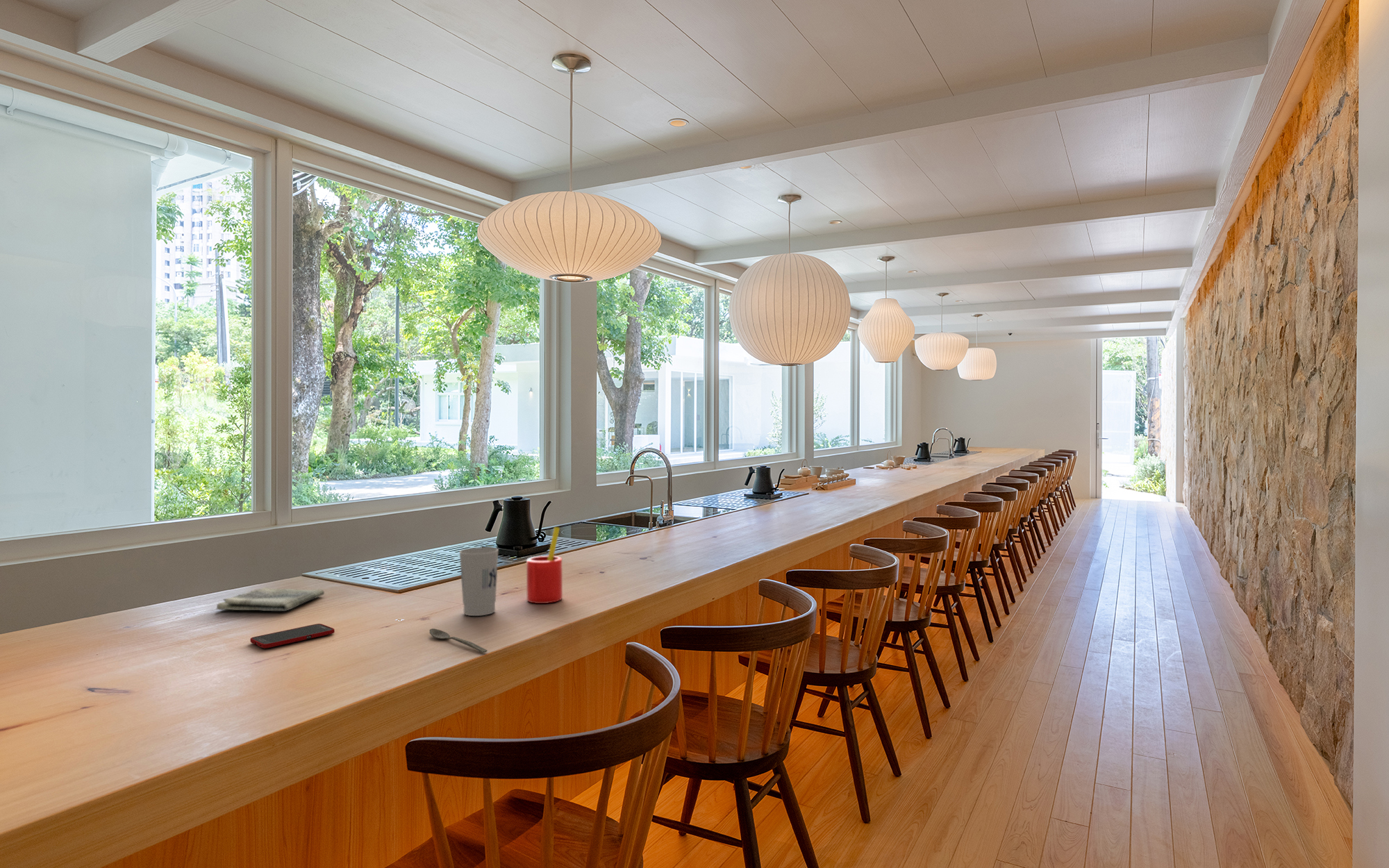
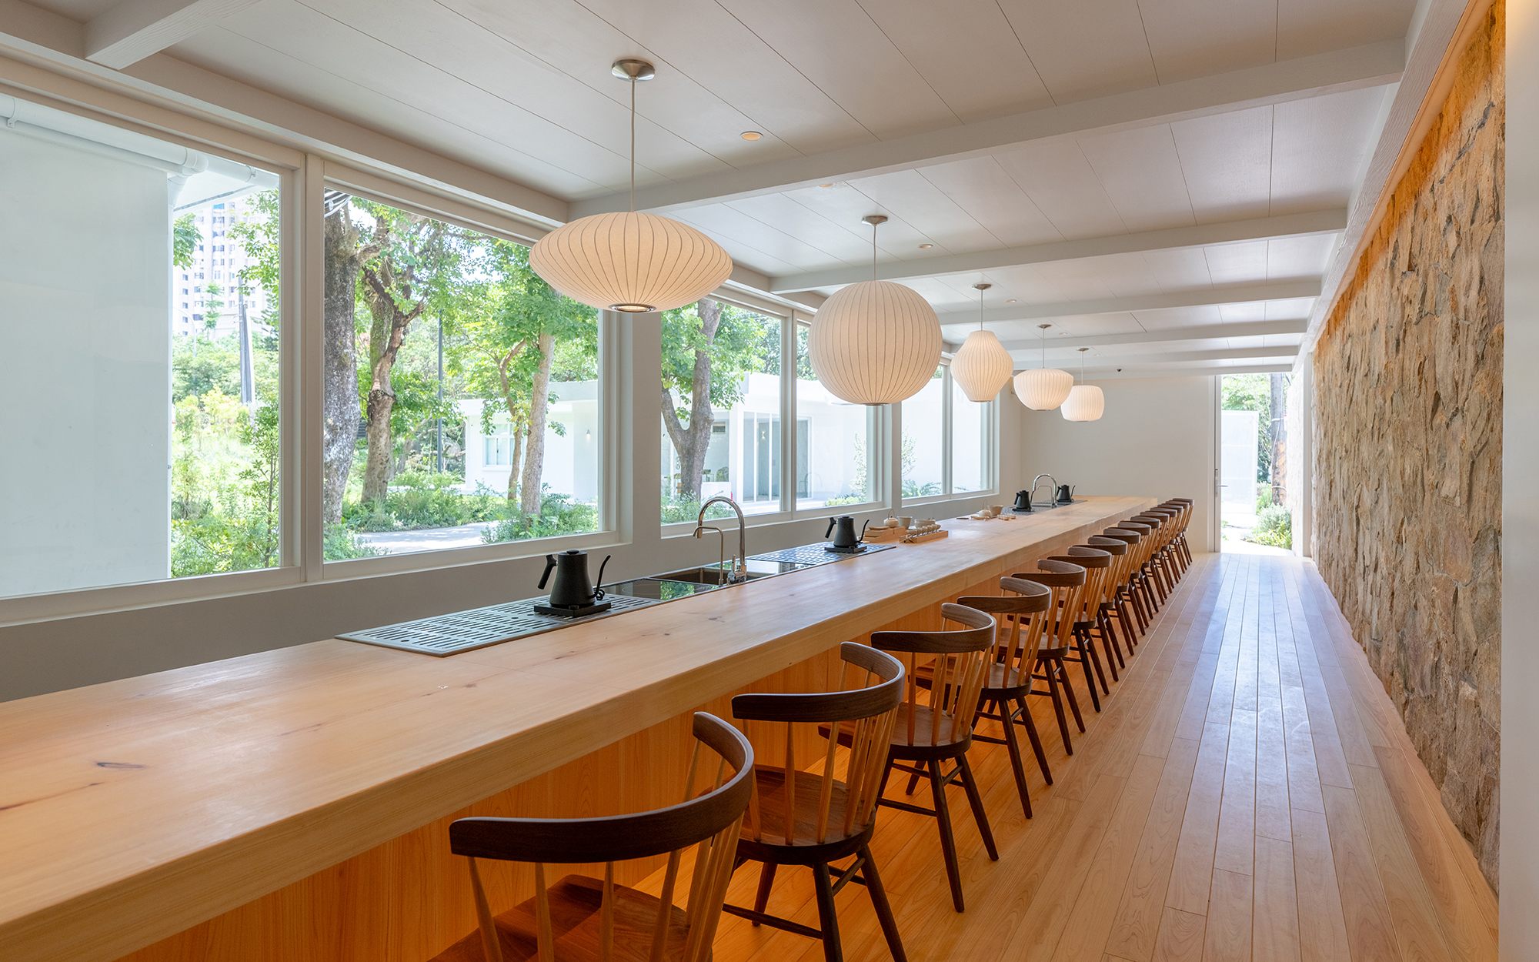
- dish towel (272, 596)
- straw (547, 563)
- cell phone (293, 635)
- cup (479, 581)
- spoon (457, 640)
